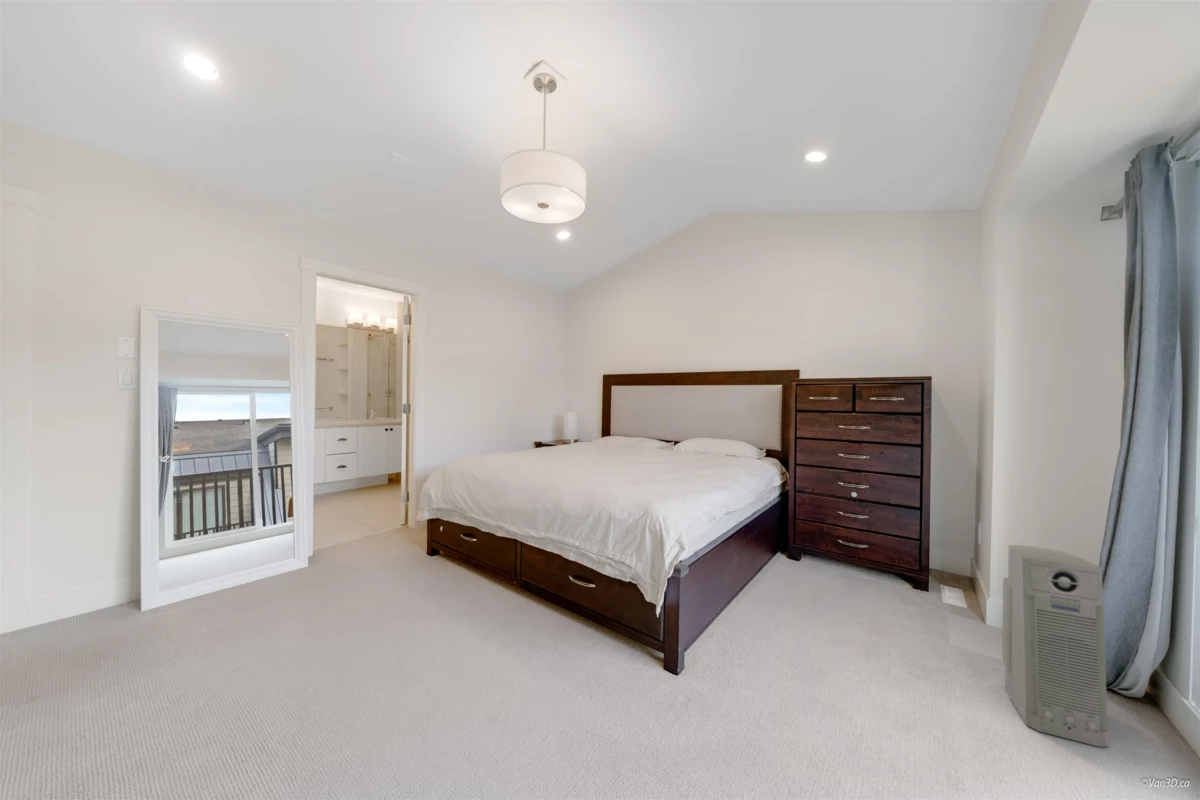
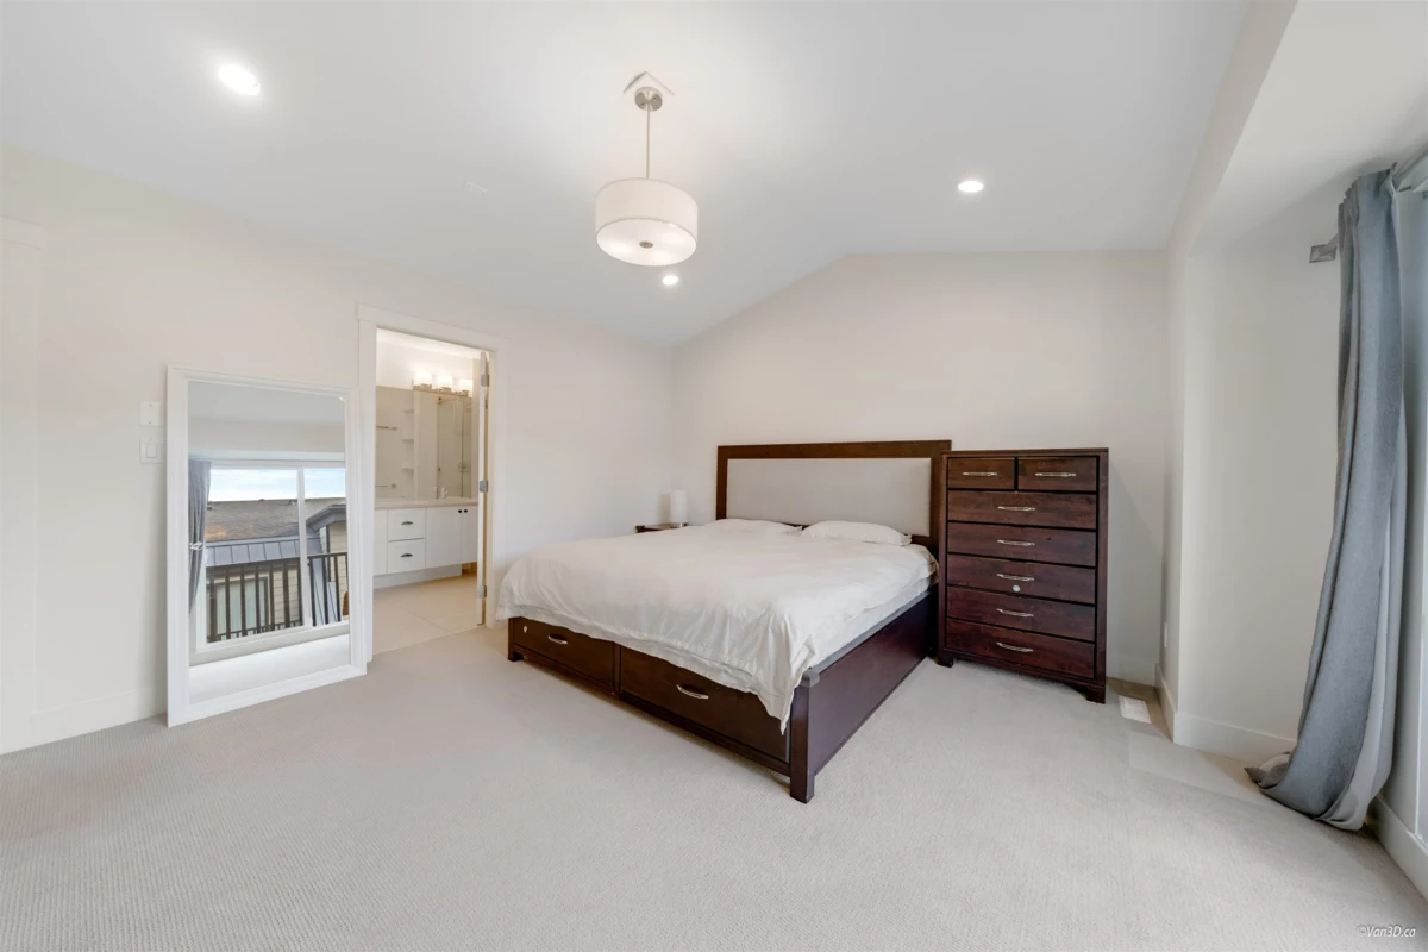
- air purifier (1047, 631)
